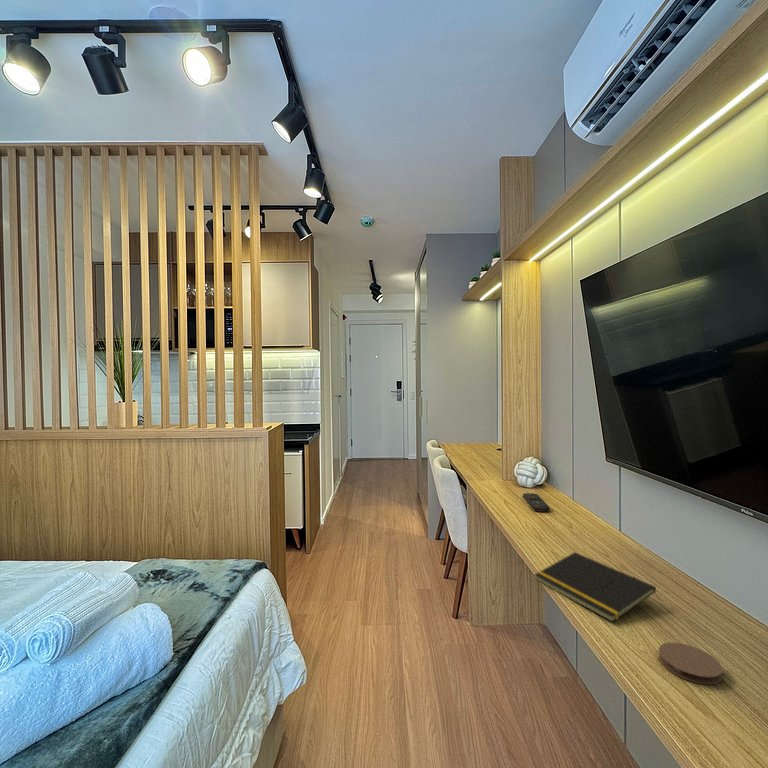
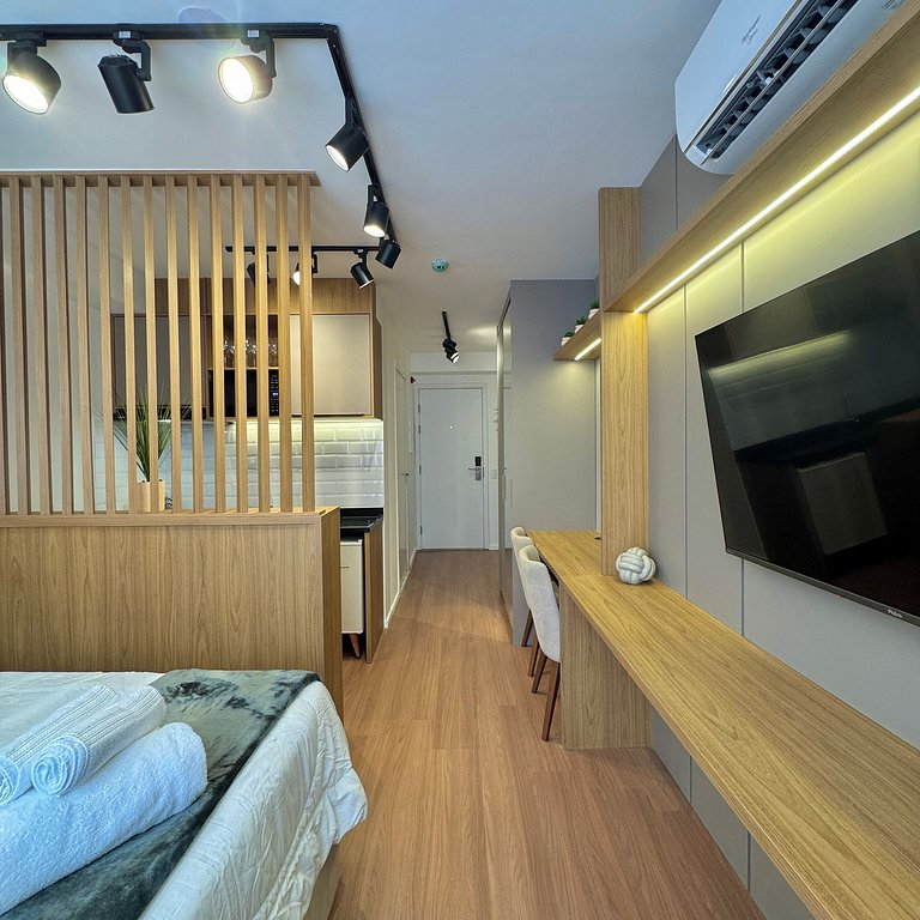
- notepad (591, 582)
- coaster (689, 662)
- remote control (535, 501)
